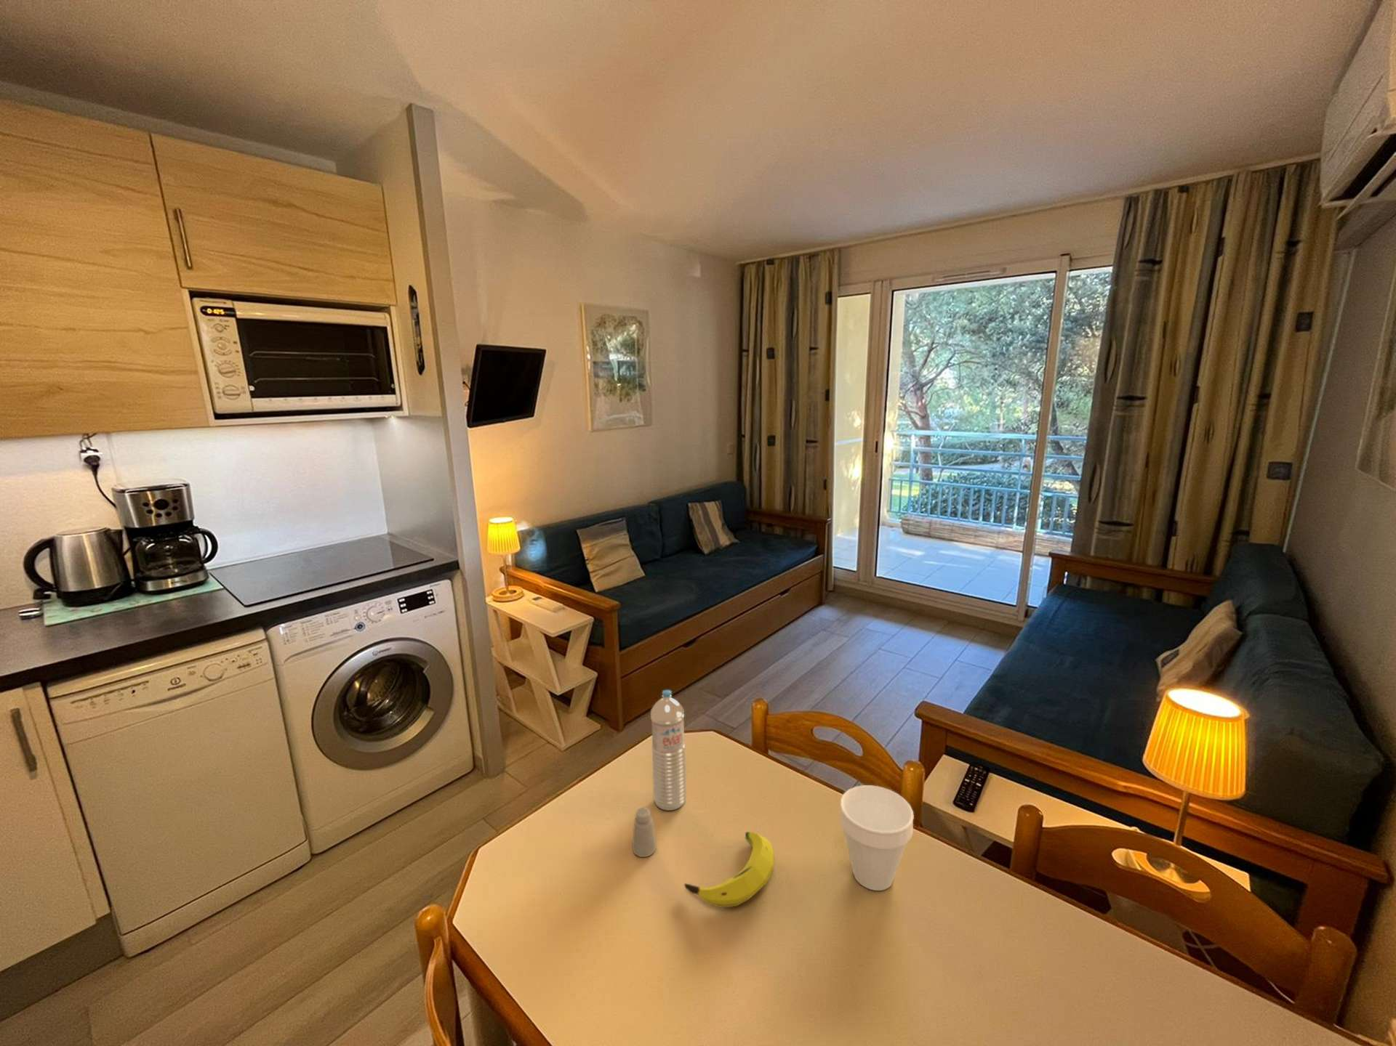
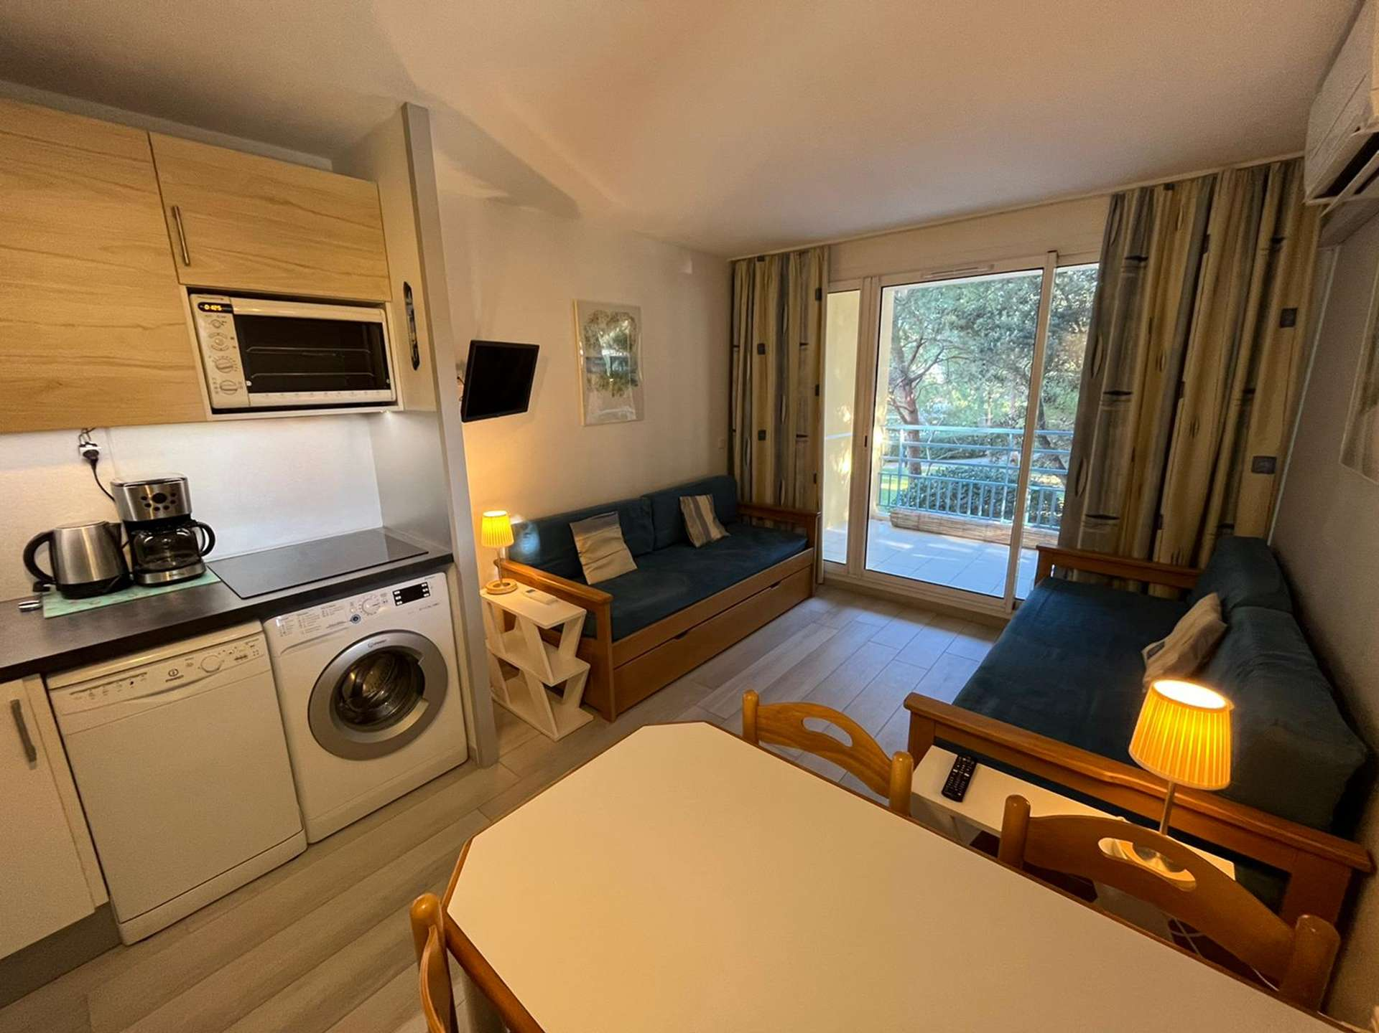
- water bottle (668, 747)
- banana (740, 871)
- cup (874, 842)
- saltshaker (643, 830)
